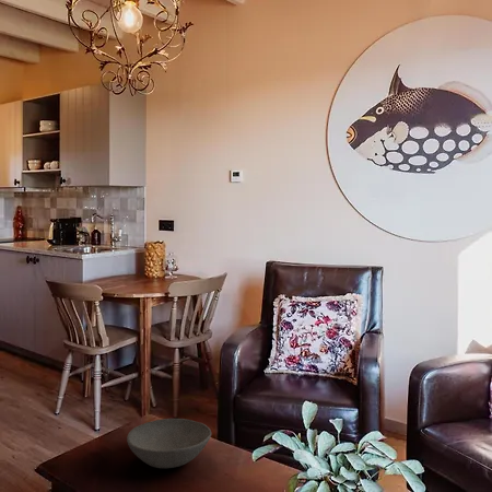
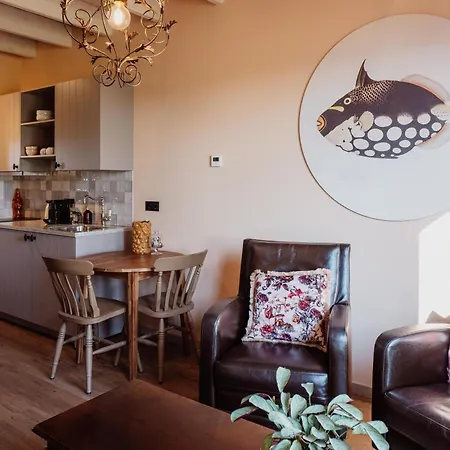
- bowl (168, 447)
